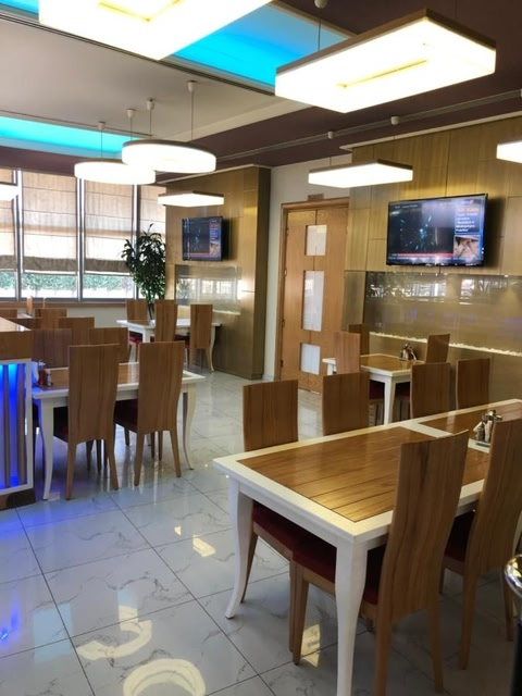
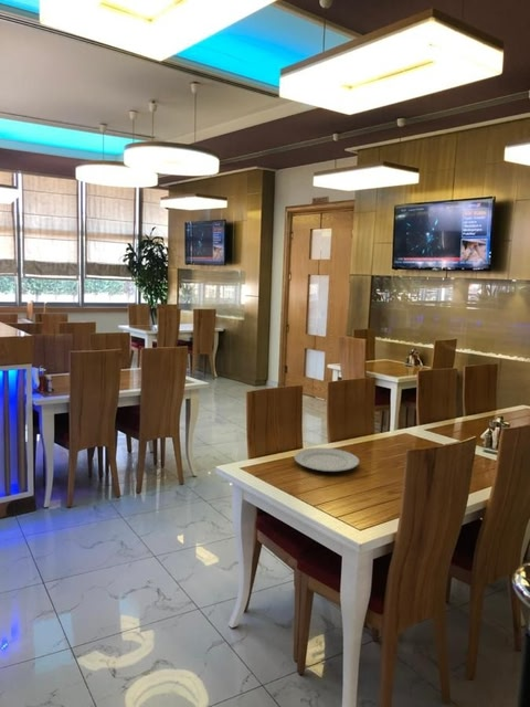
+ chinaware (326, 461)
